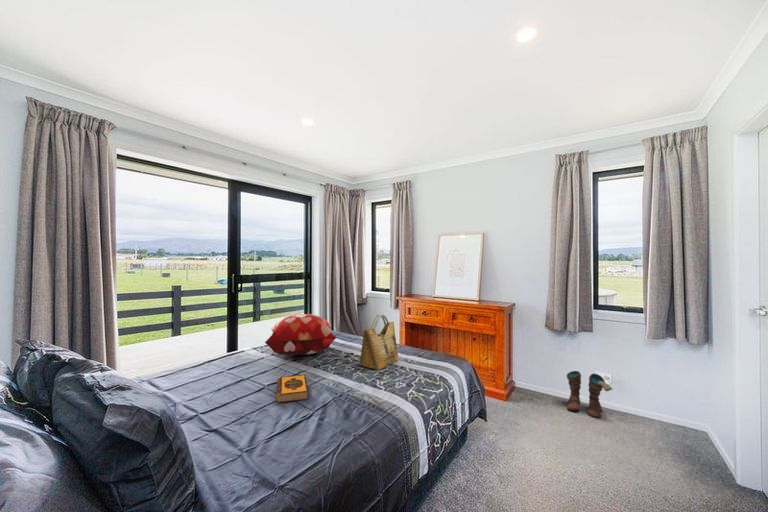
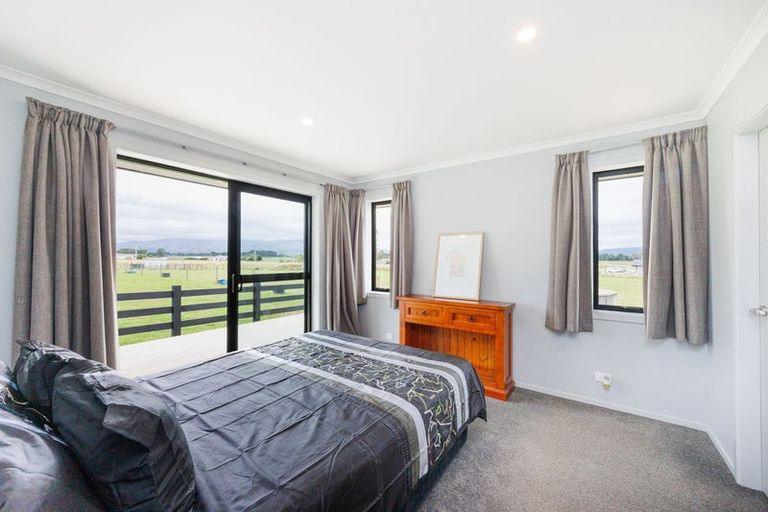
- hardback book (291, 387)
- decorative pillow (302, 333)
- grocery bag (379, 338)
- boots (589, 392)
